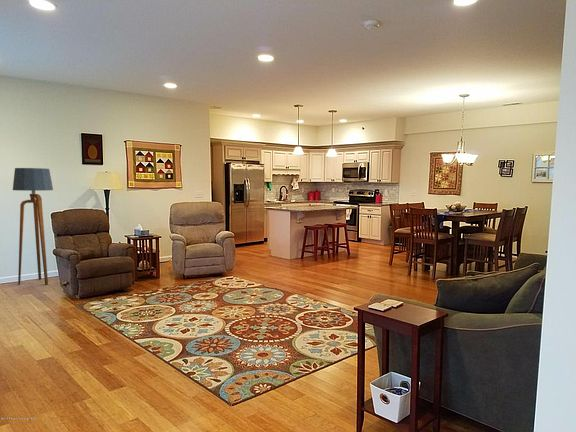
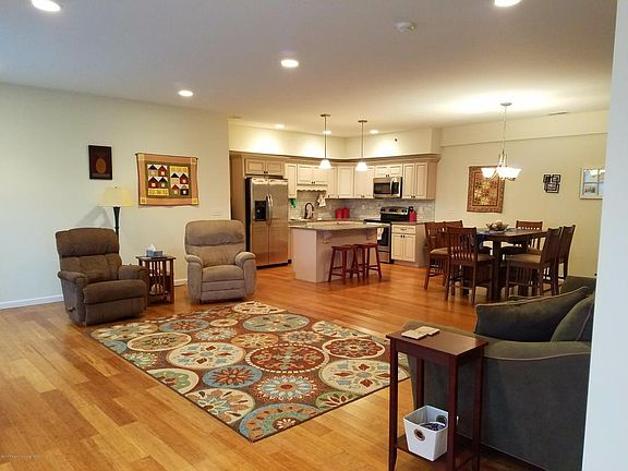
- floor lamp (35, 226)
